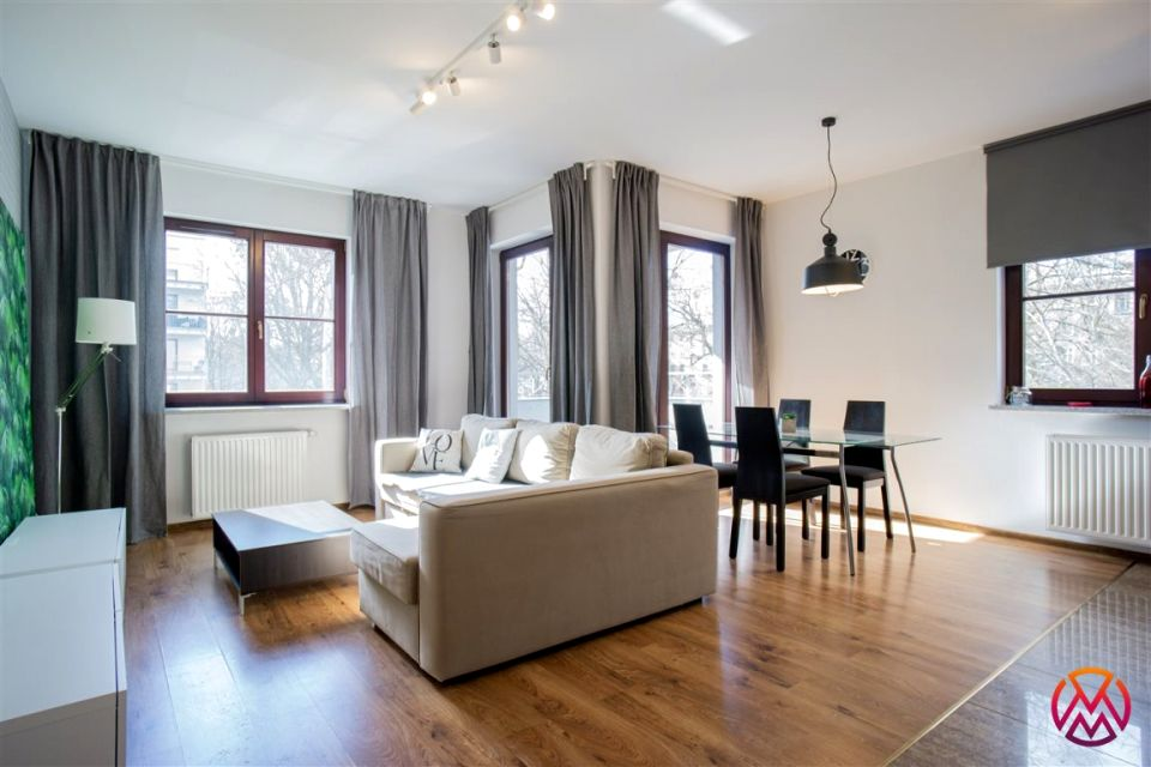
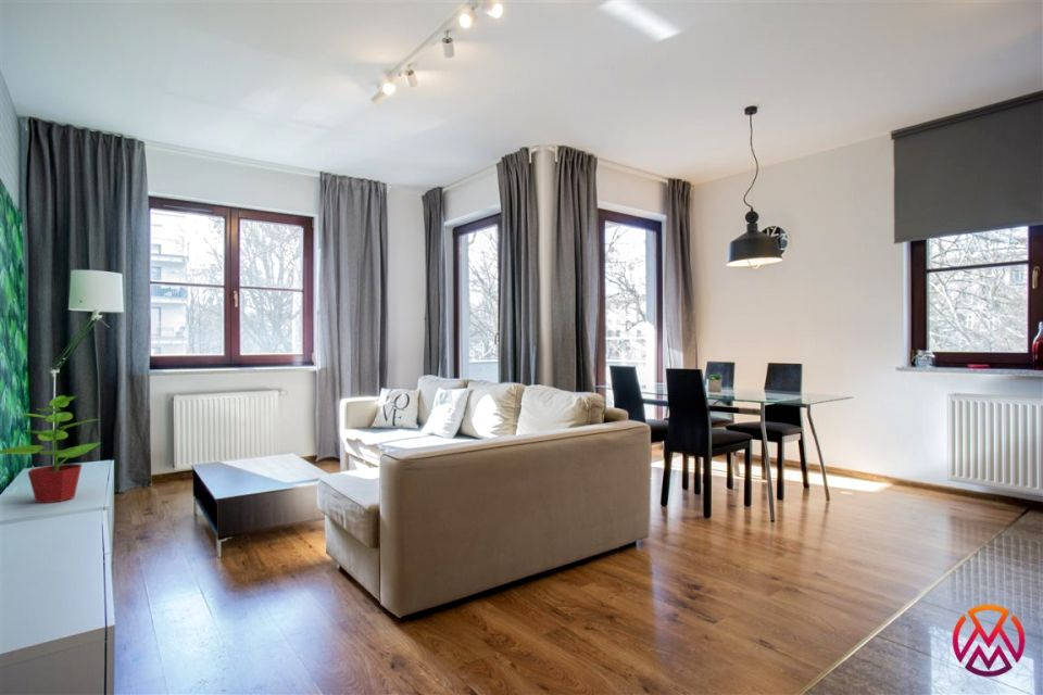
+ potted plant (55, 444)
